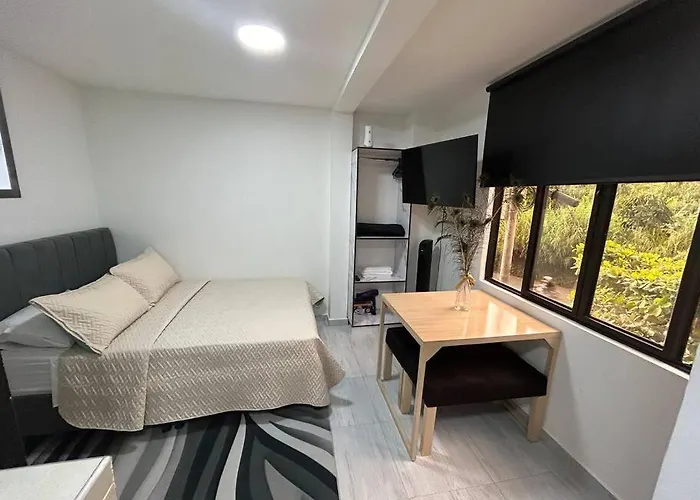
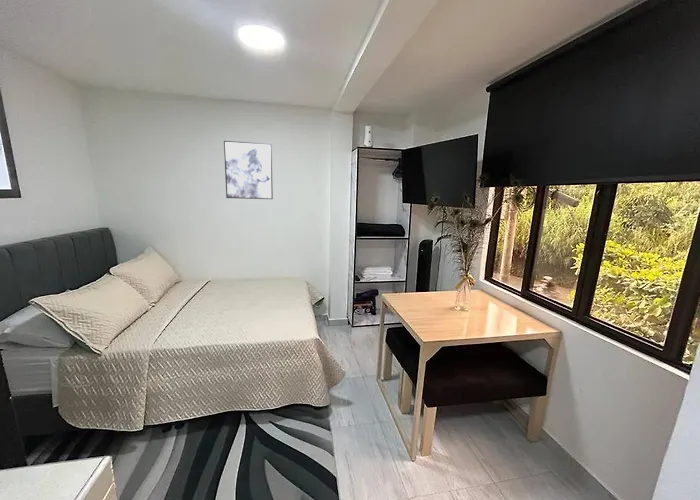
+ wall art (249, 171)
